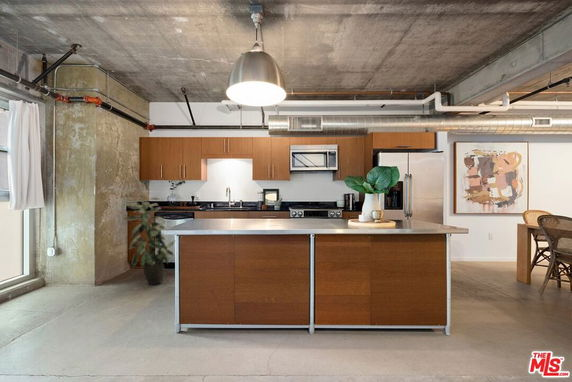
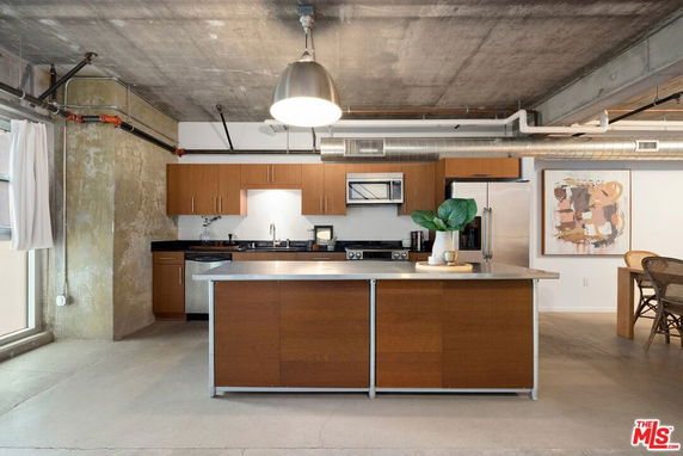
- indoor plant (150, 241)
